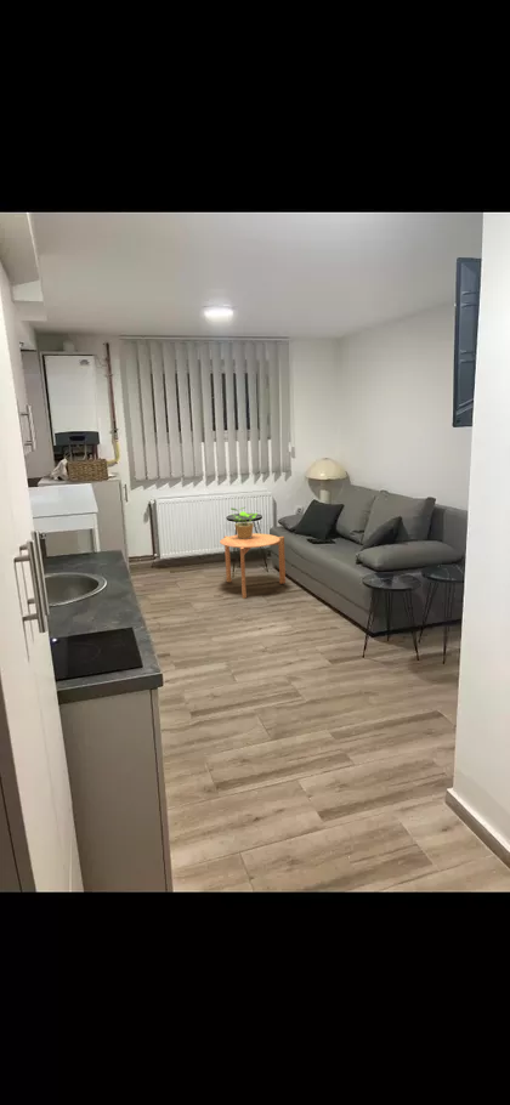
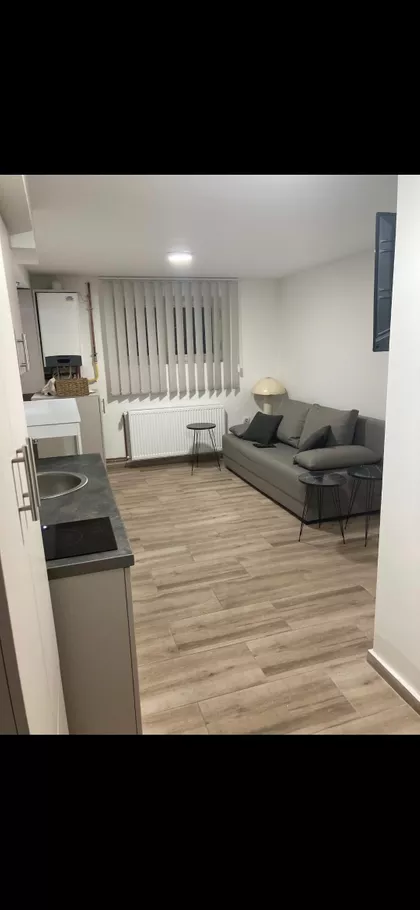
- side table (244, 563)
- potted plant (242, 521)
